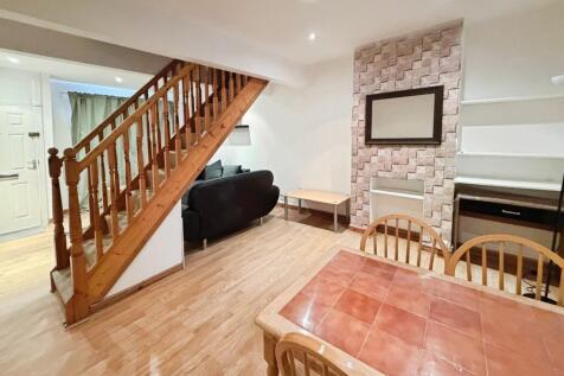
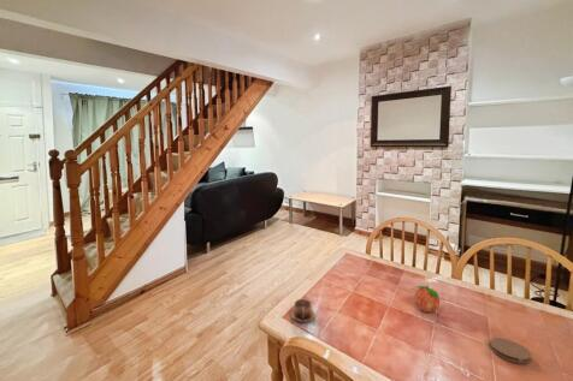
+ fruit (427, 297)
+ cup (302, 309)
+ coaster (509, 350)
